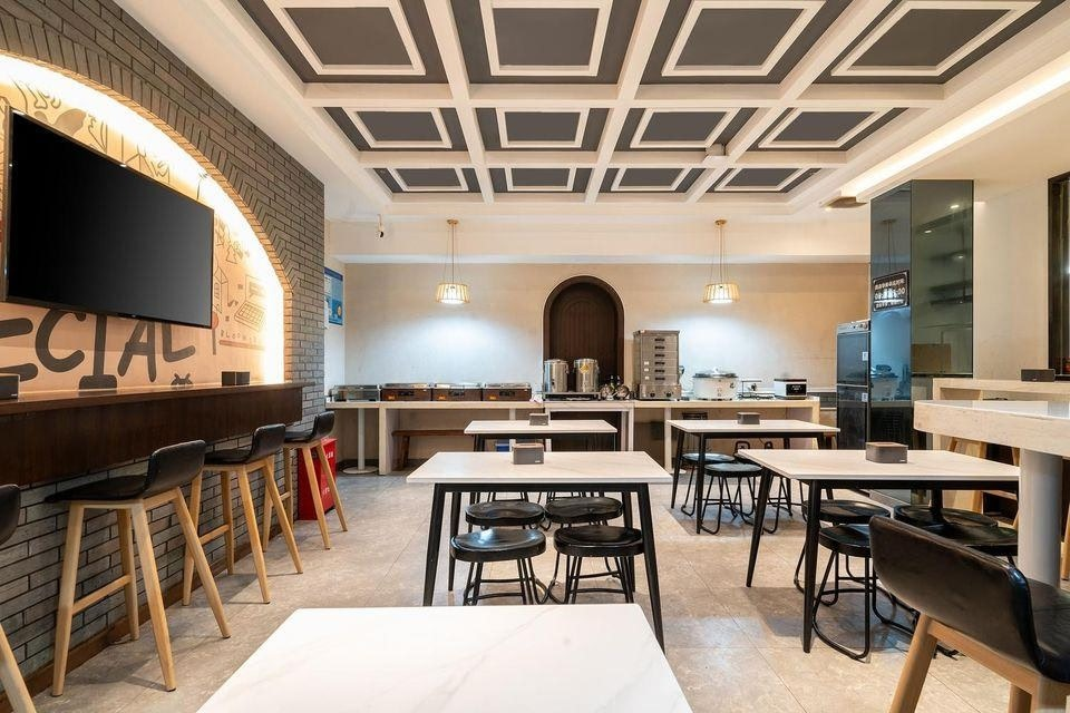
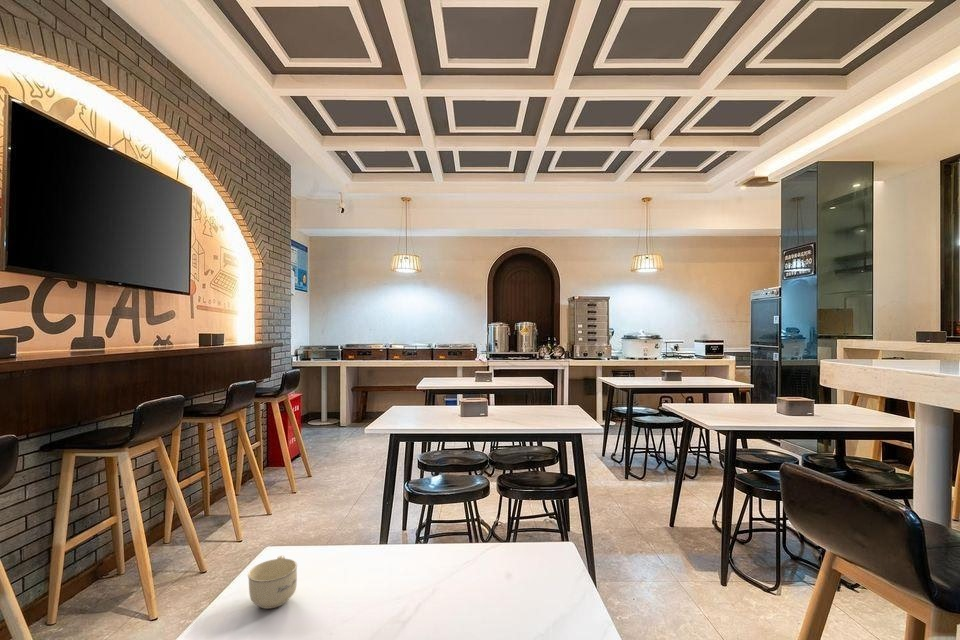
+ cup (275, 581)
